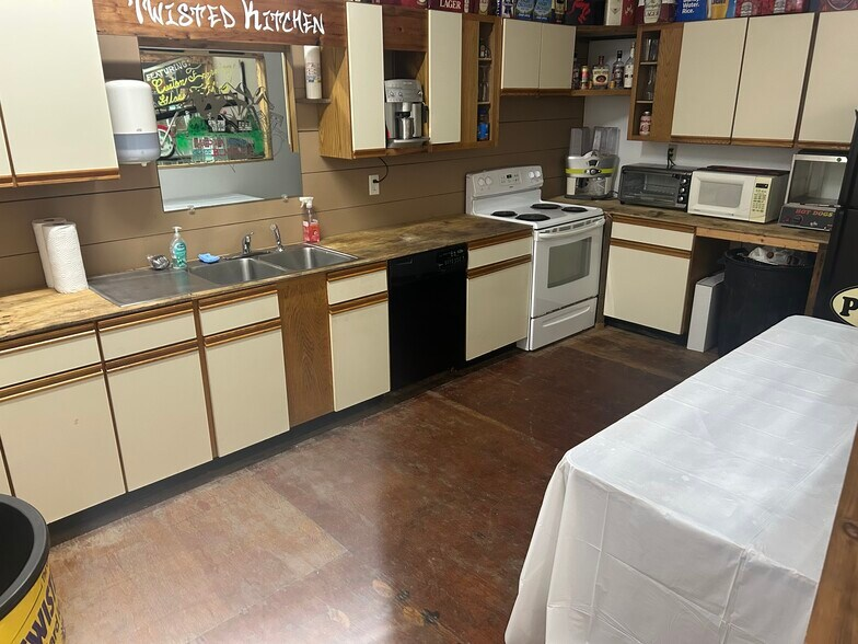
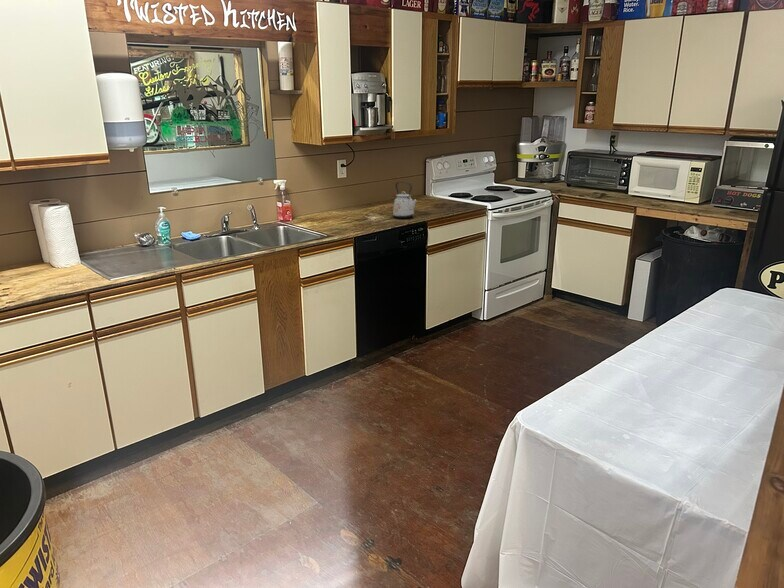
+ kettle (406, 199)
